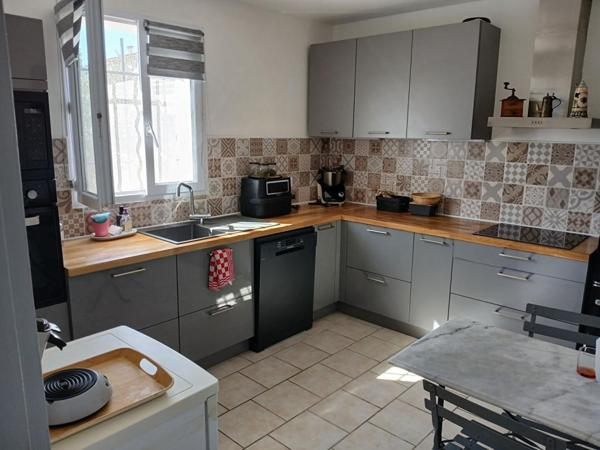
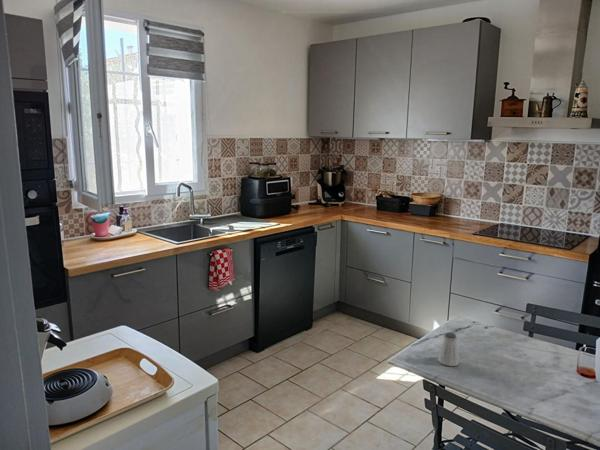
+ saltshaker (449, 347)
